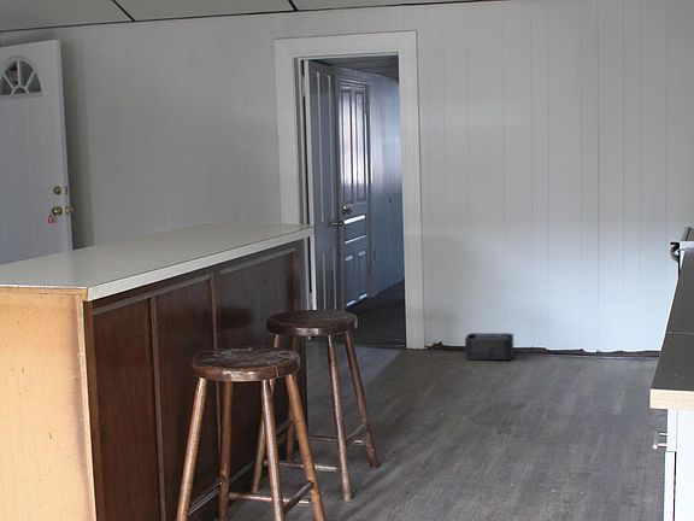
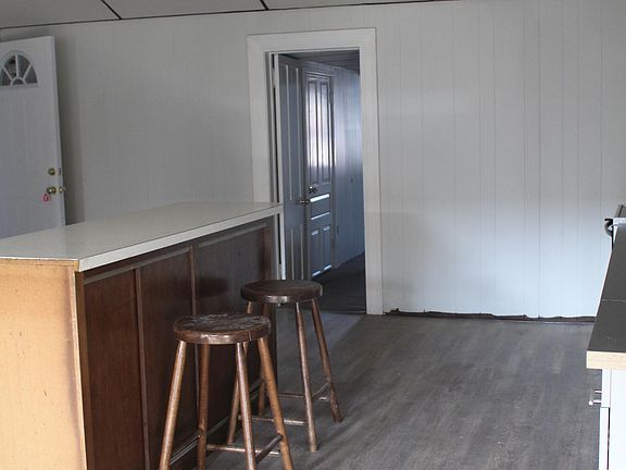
- storage bin (489, 346)
